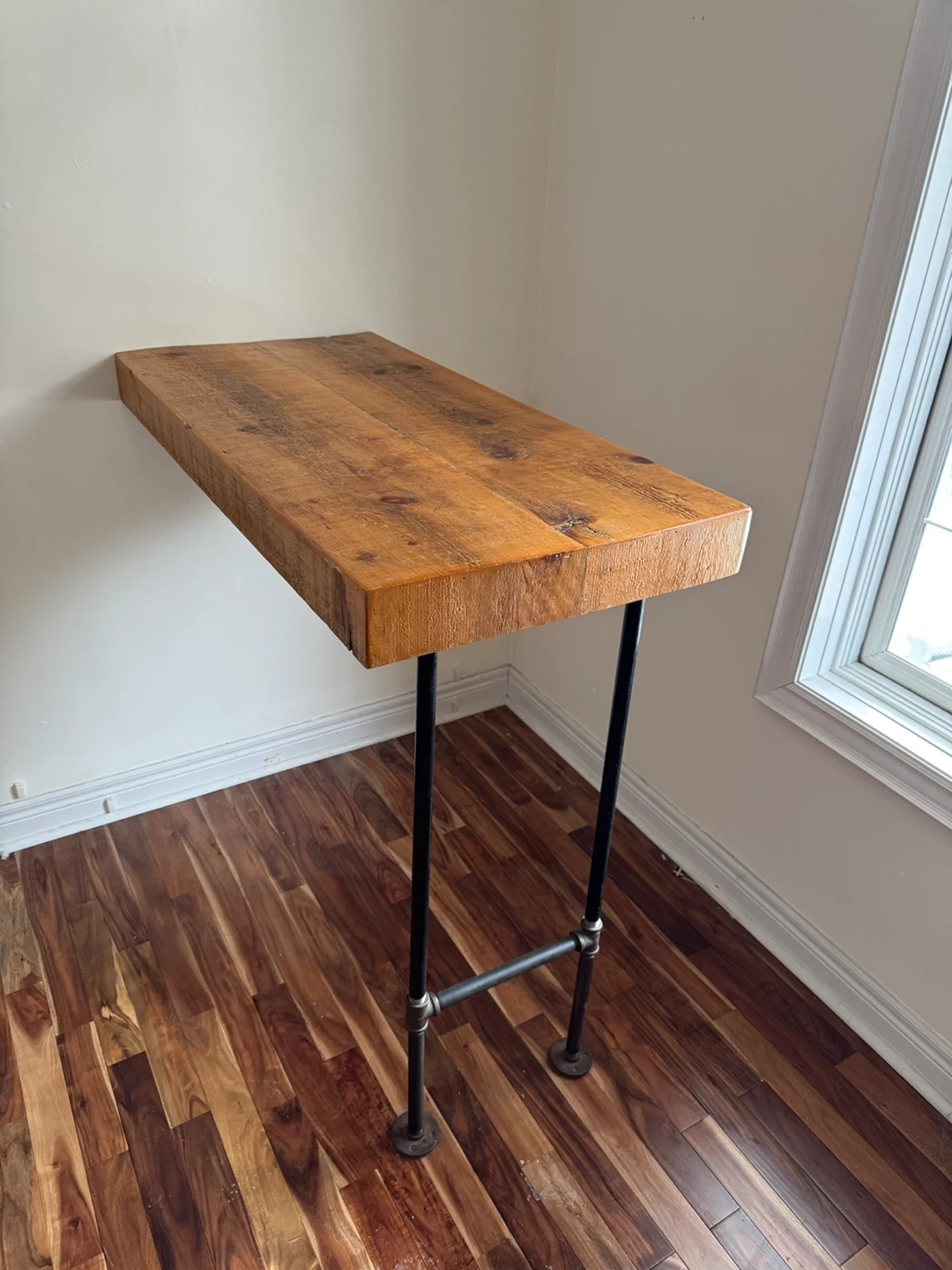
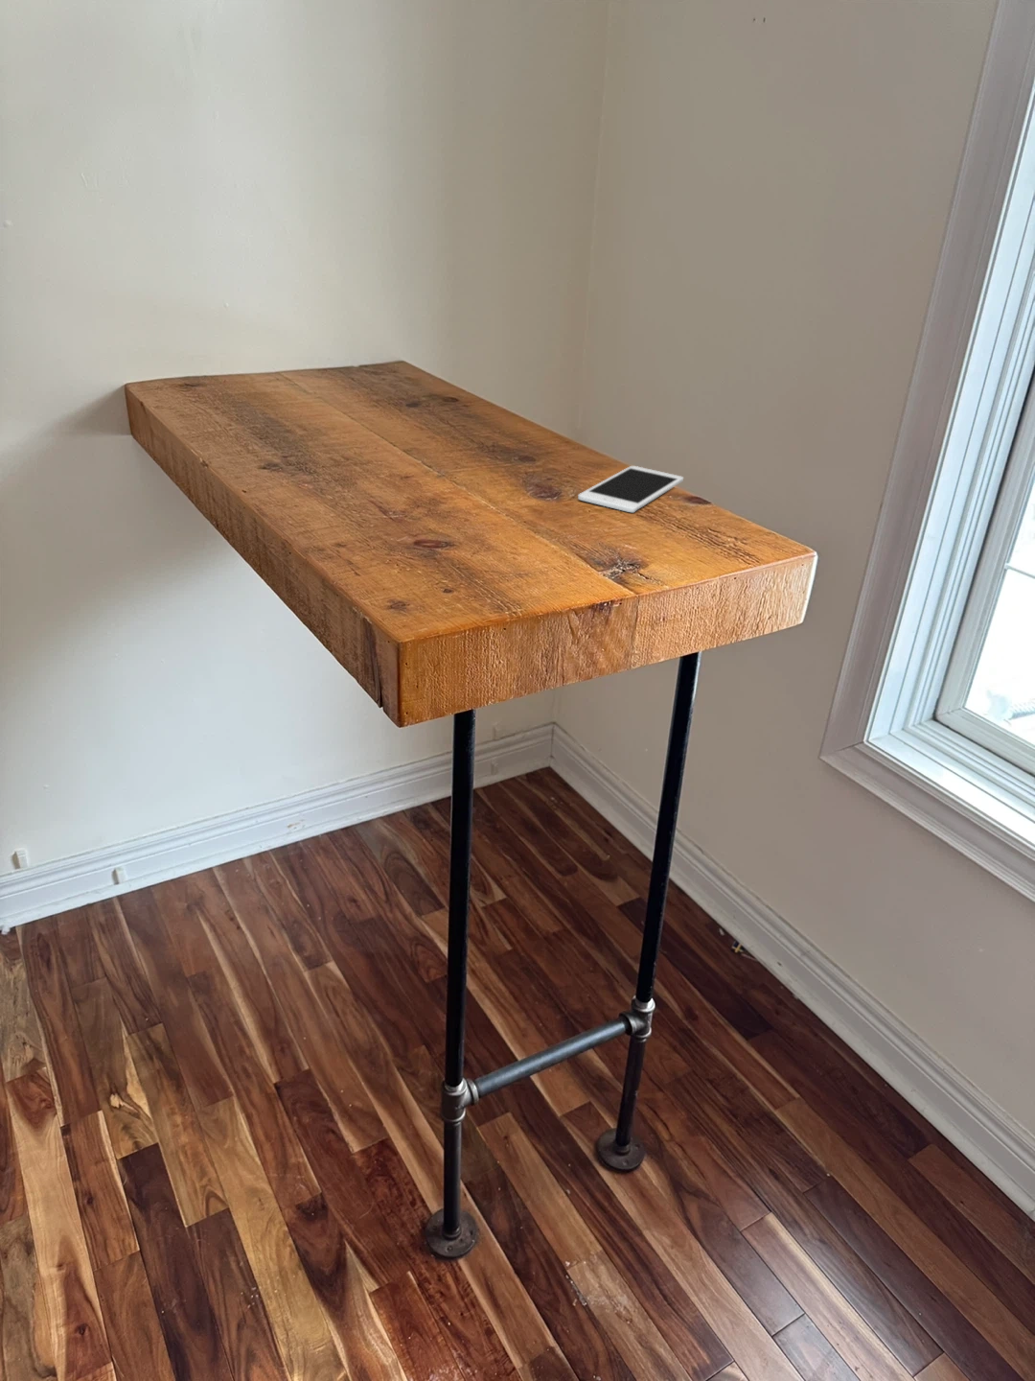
+ cell phone (633, 487)
